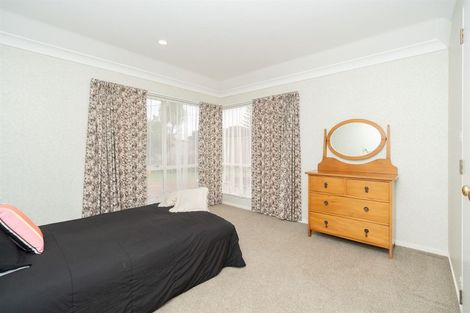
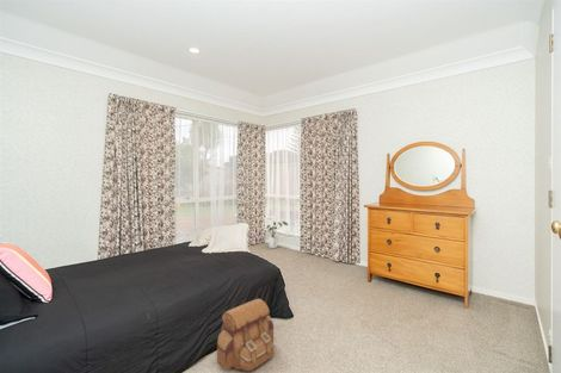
+ backpack (246, 330)
+ house plant (273, 234)
